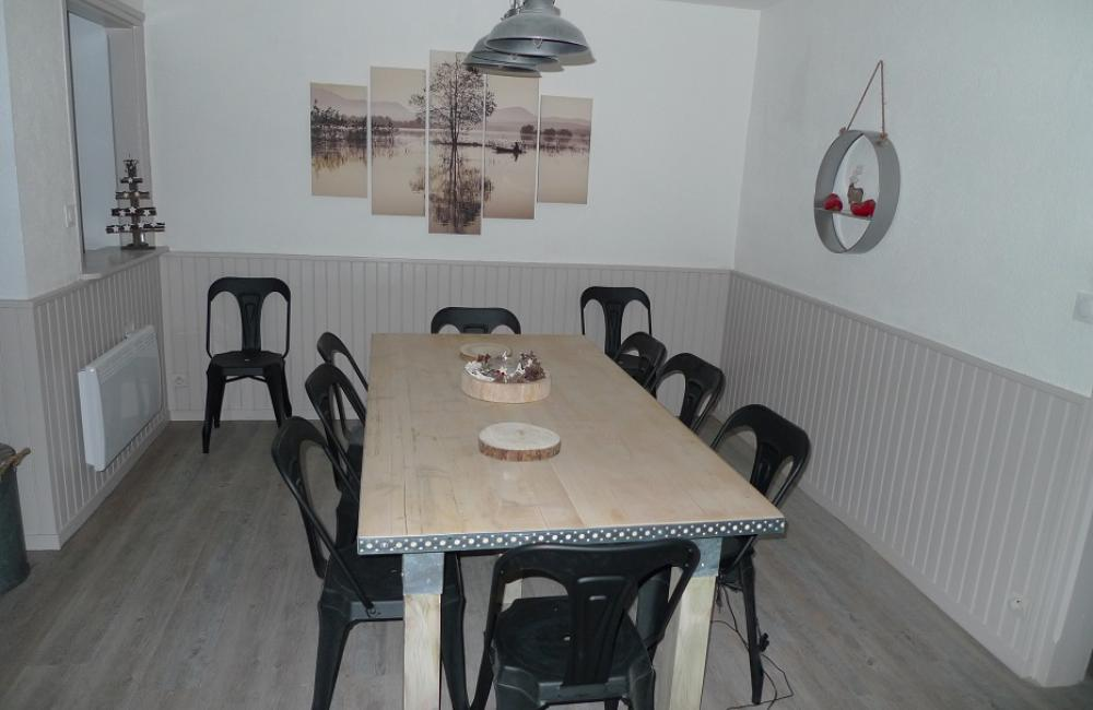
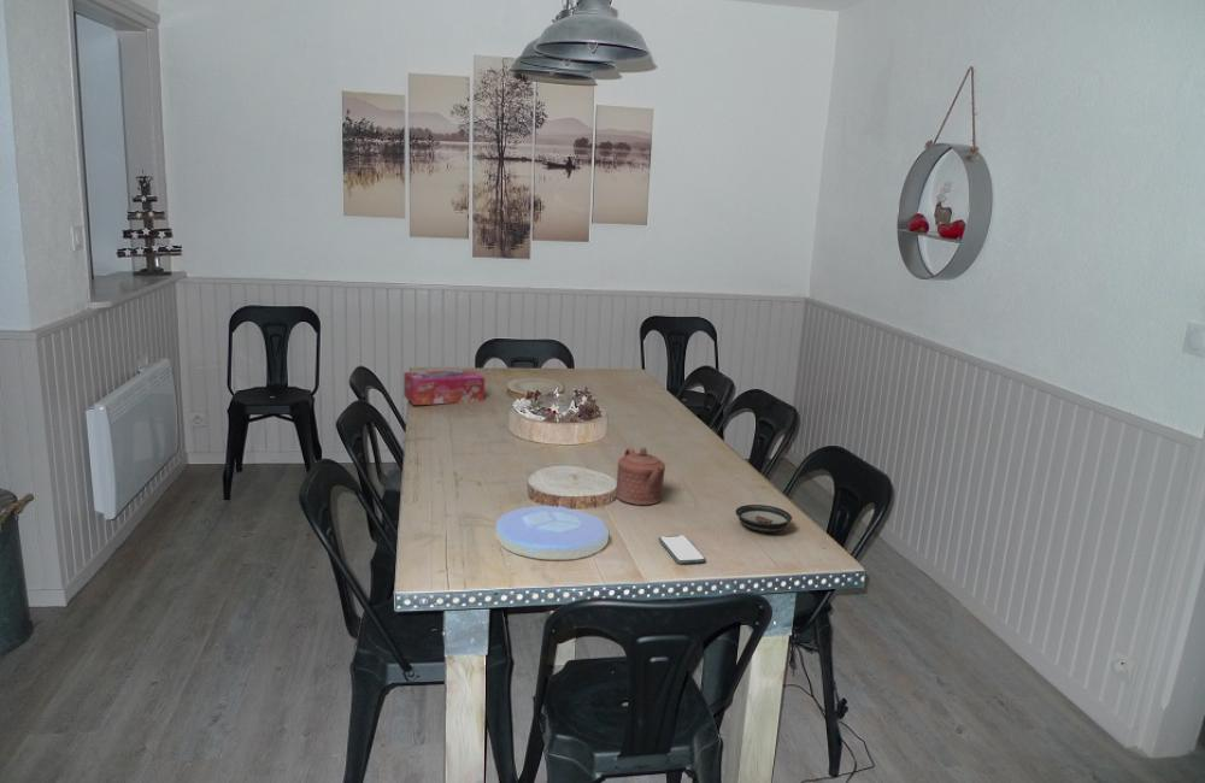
+ plate (551, 528)
+ teapot (641, 472)
+ saucer (763, 520)
+ smartphone (681, 548)
+ tissue box (443, 387)
